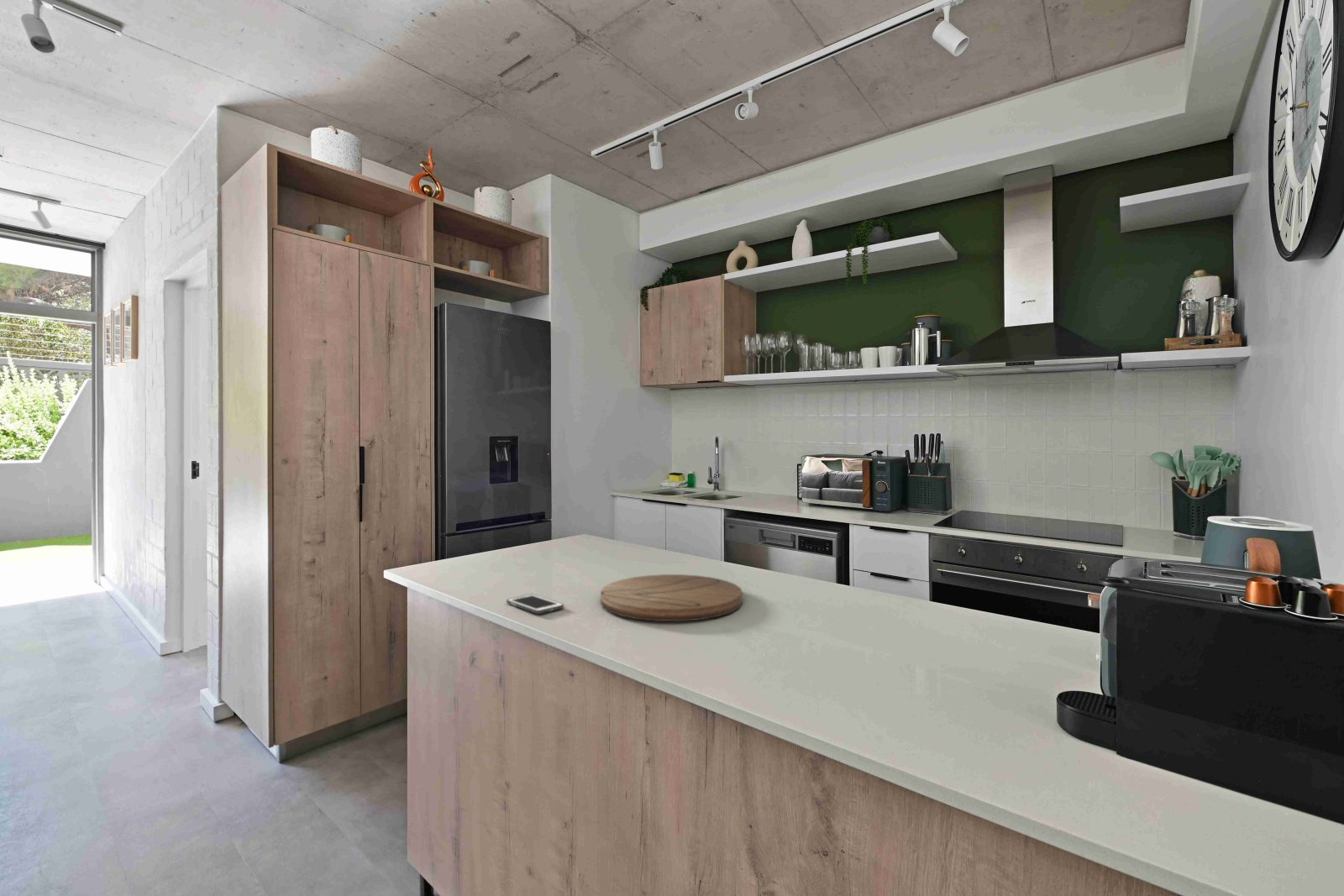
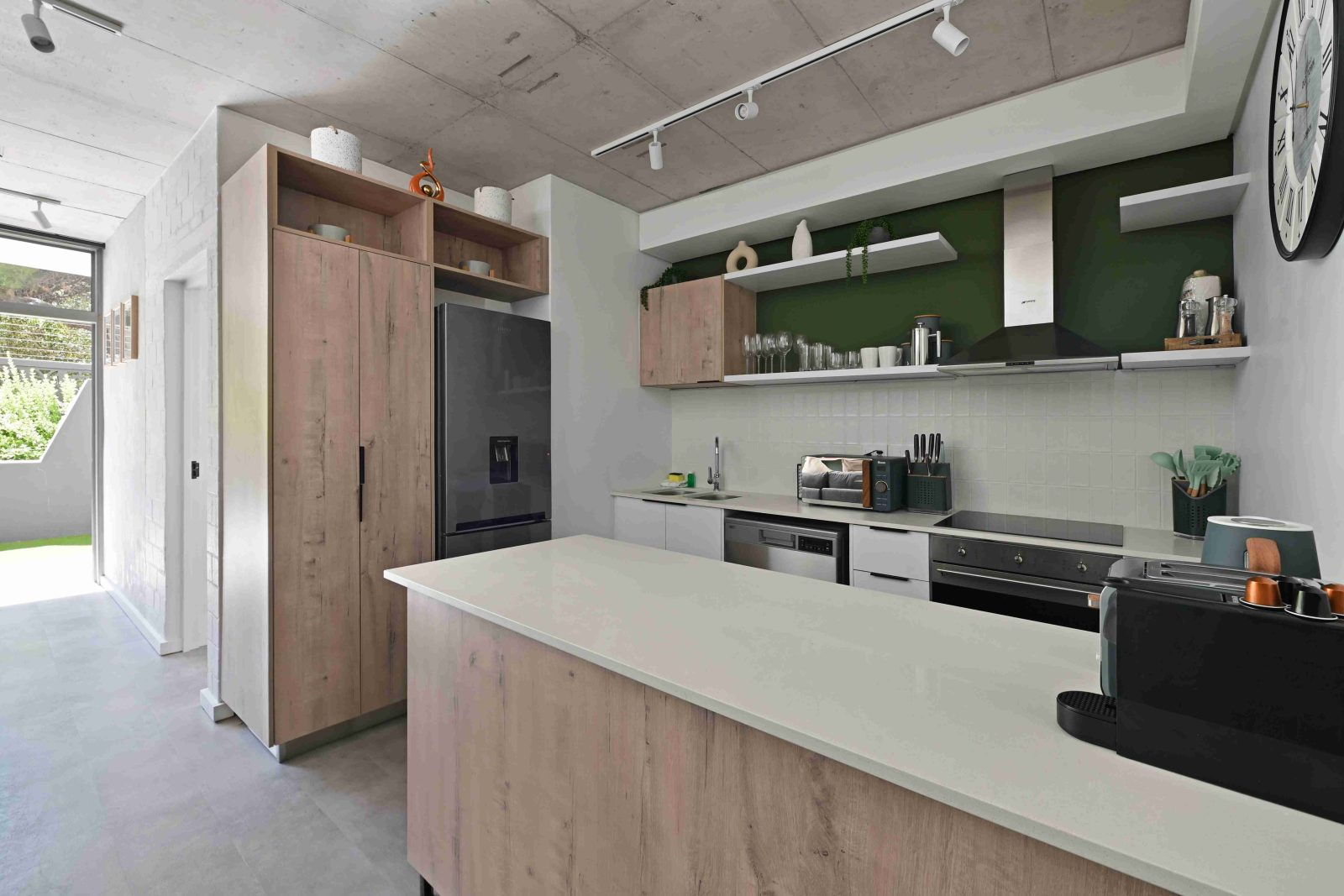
- cutting board (671, 595)
- cell phone (534, 604)
